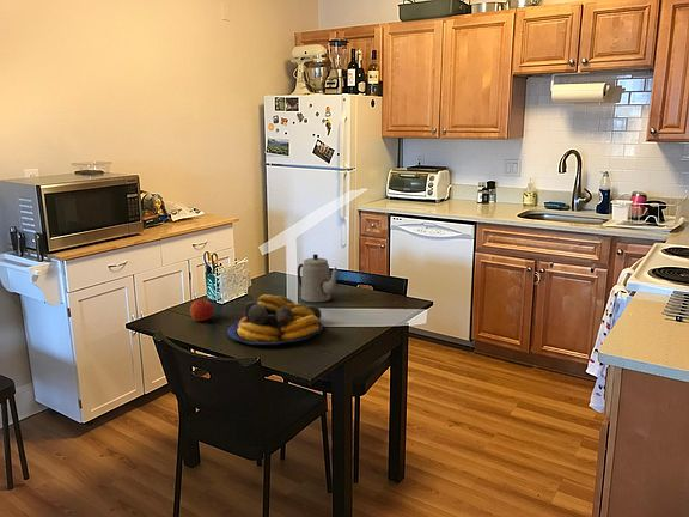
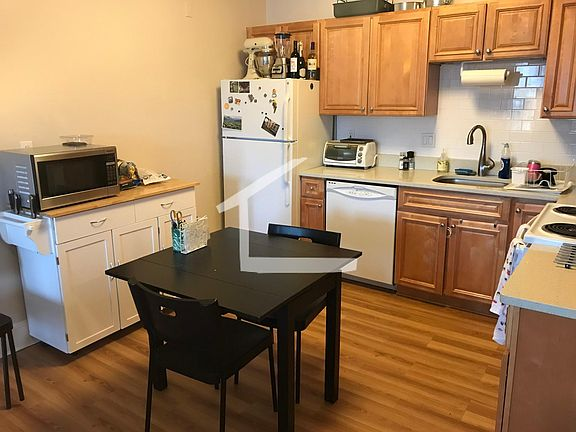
- teapot (317, 276)
- fruit bowl (275, 312)
- apple (201, 309)
